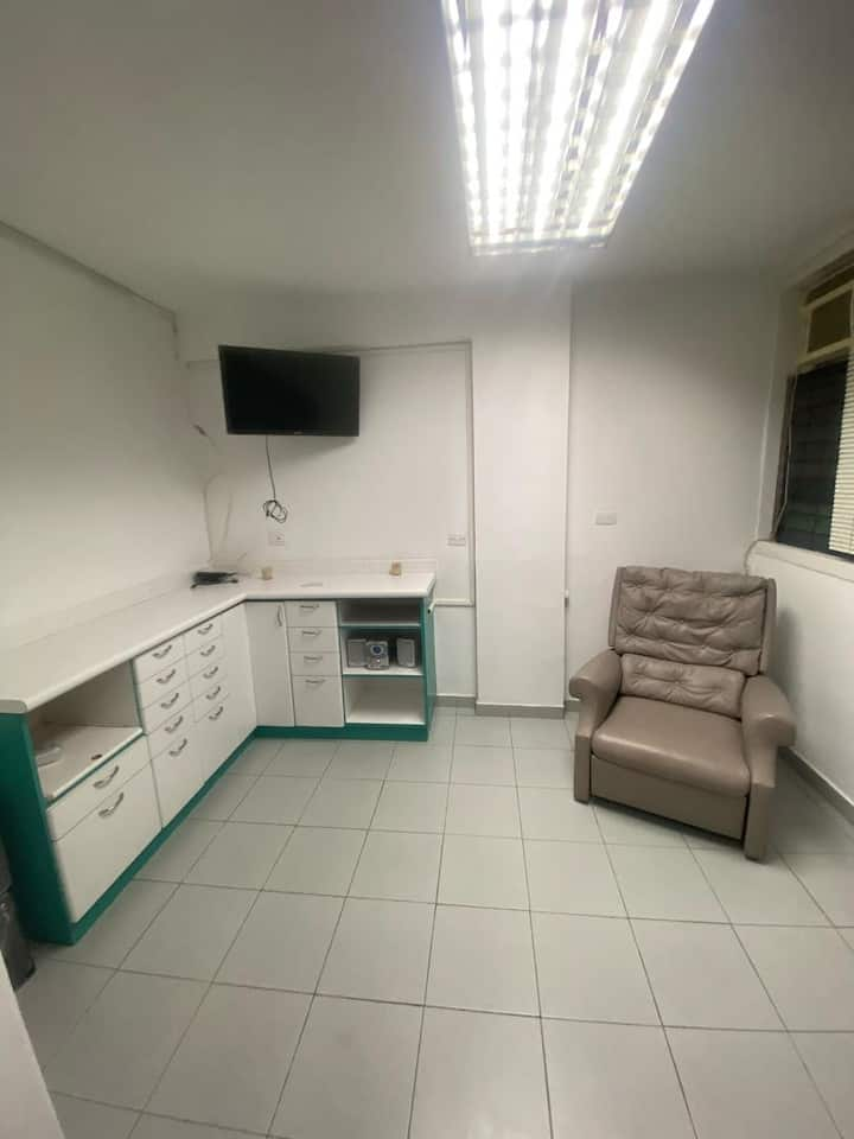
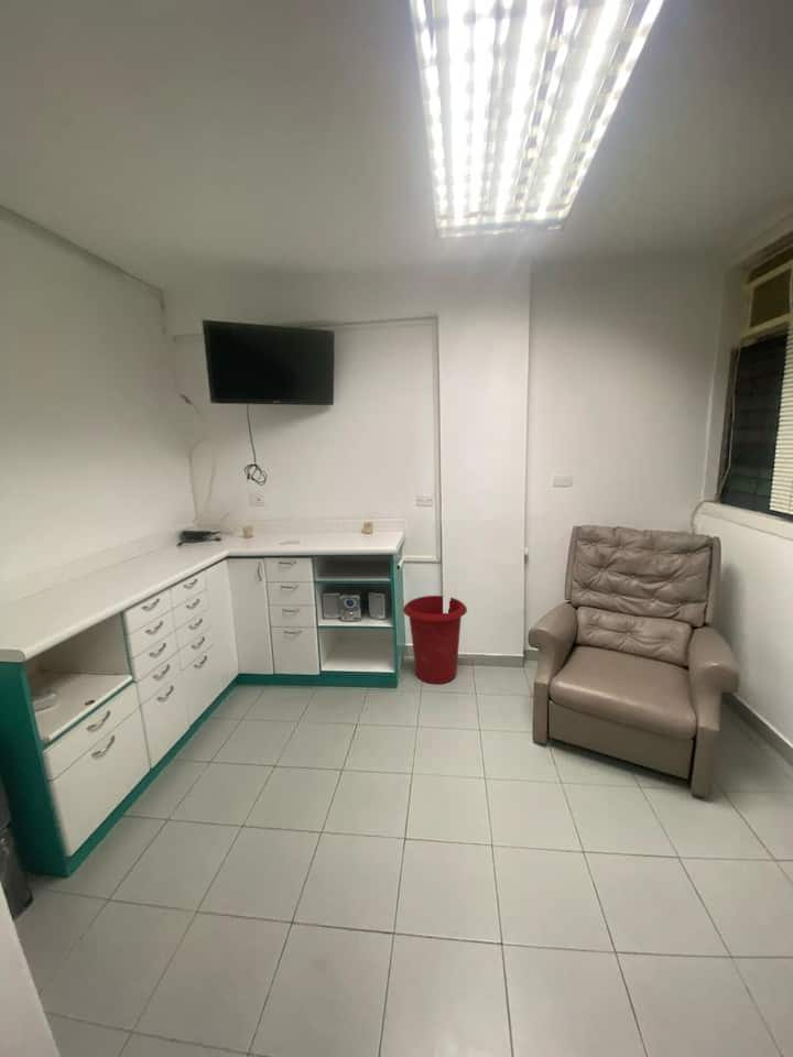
+ waste bin (435, 639)
